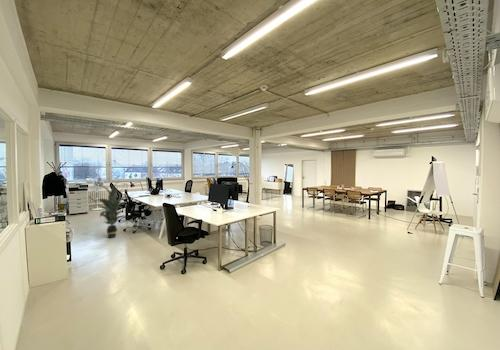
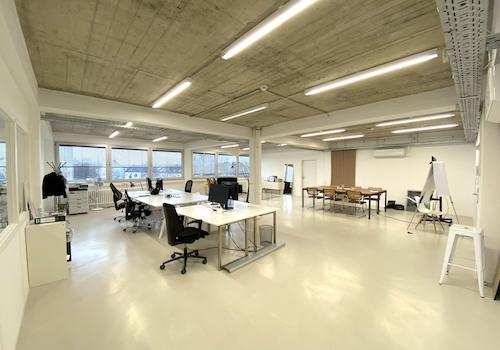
- indoor plant (113, 209)
